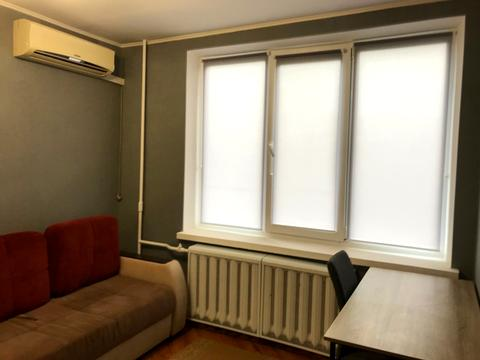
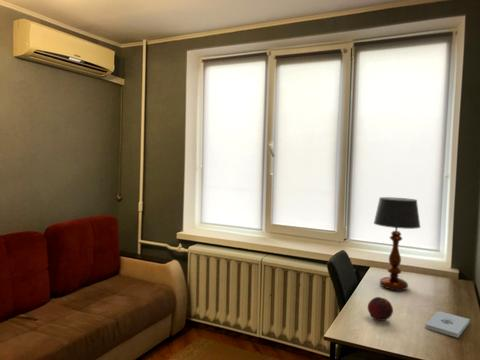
+ notepad (447, 323)
+ fruit (380, 309)
+ table lamp (395, 243)
